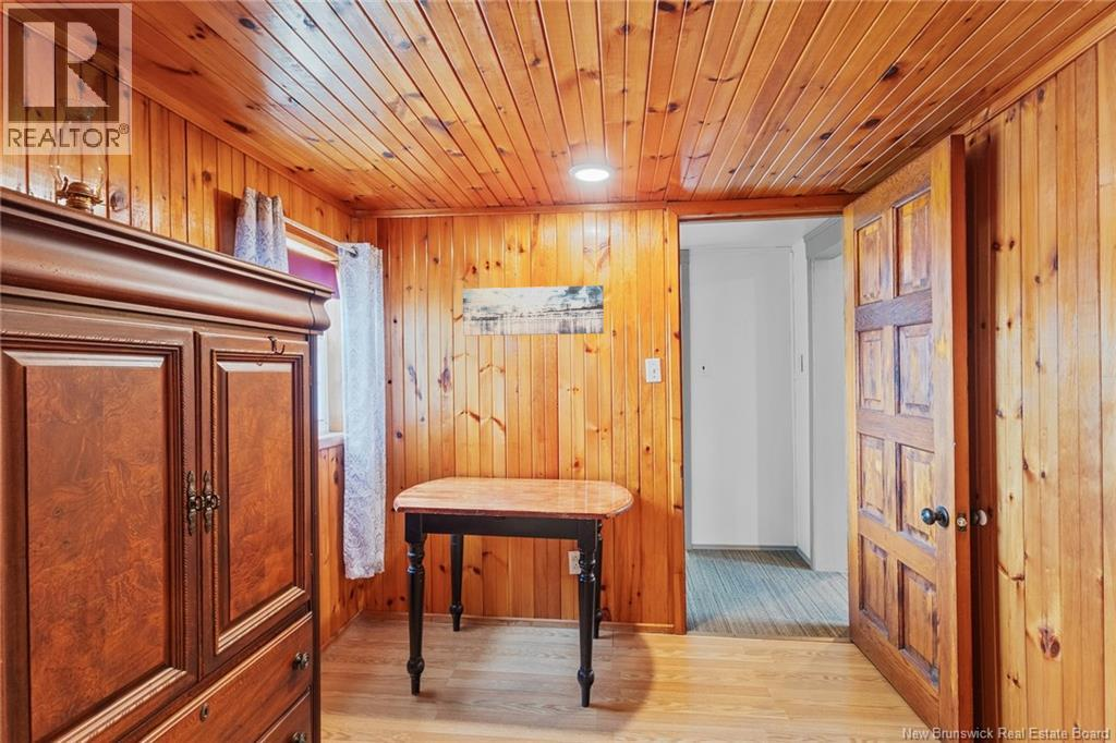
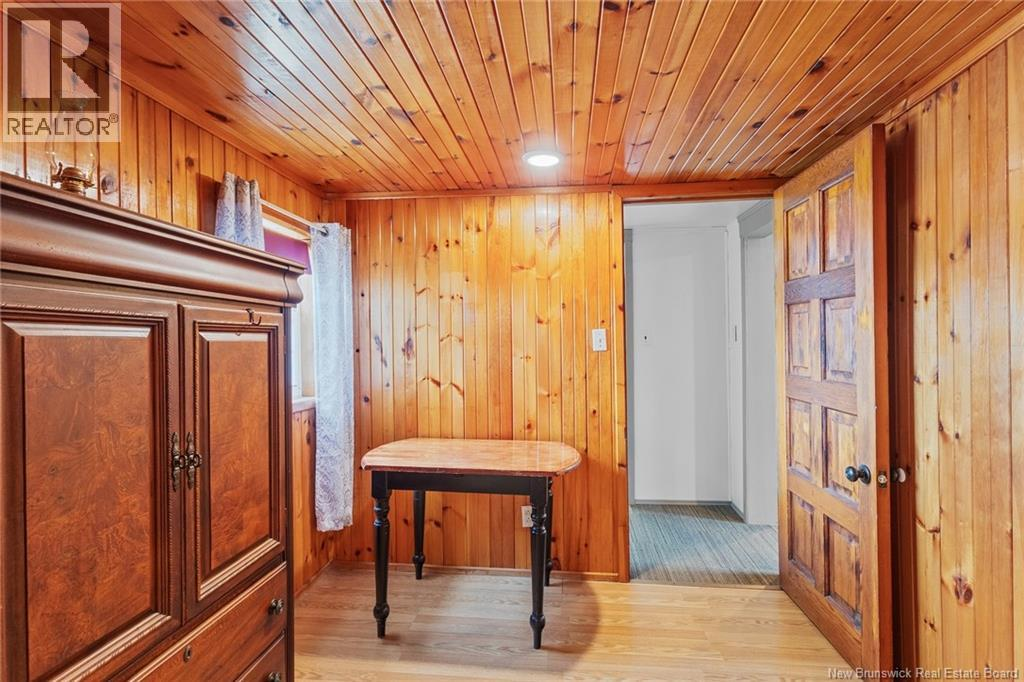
- wall art (532, 310)
